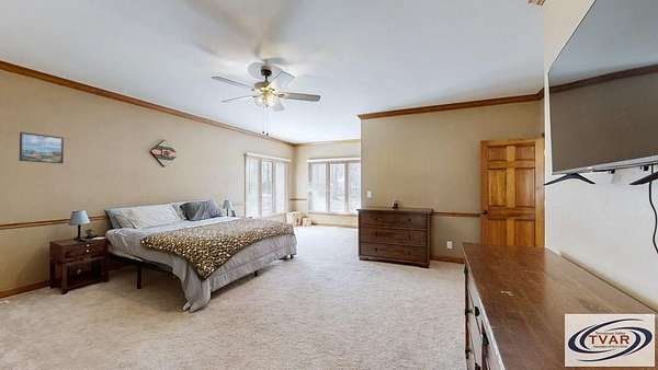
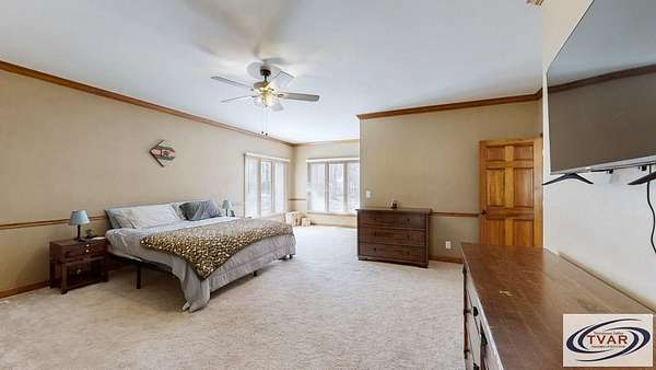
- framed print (42, 148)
